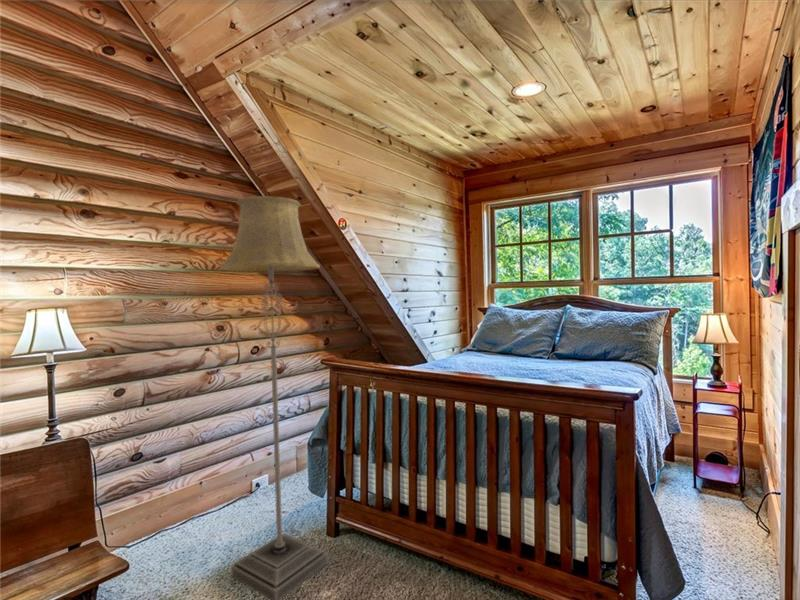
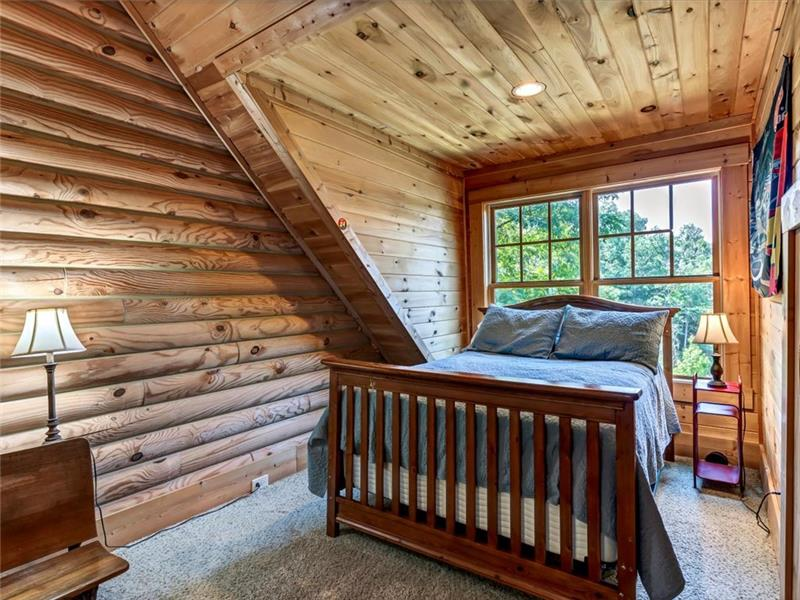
- floor lamp (275, 387)
